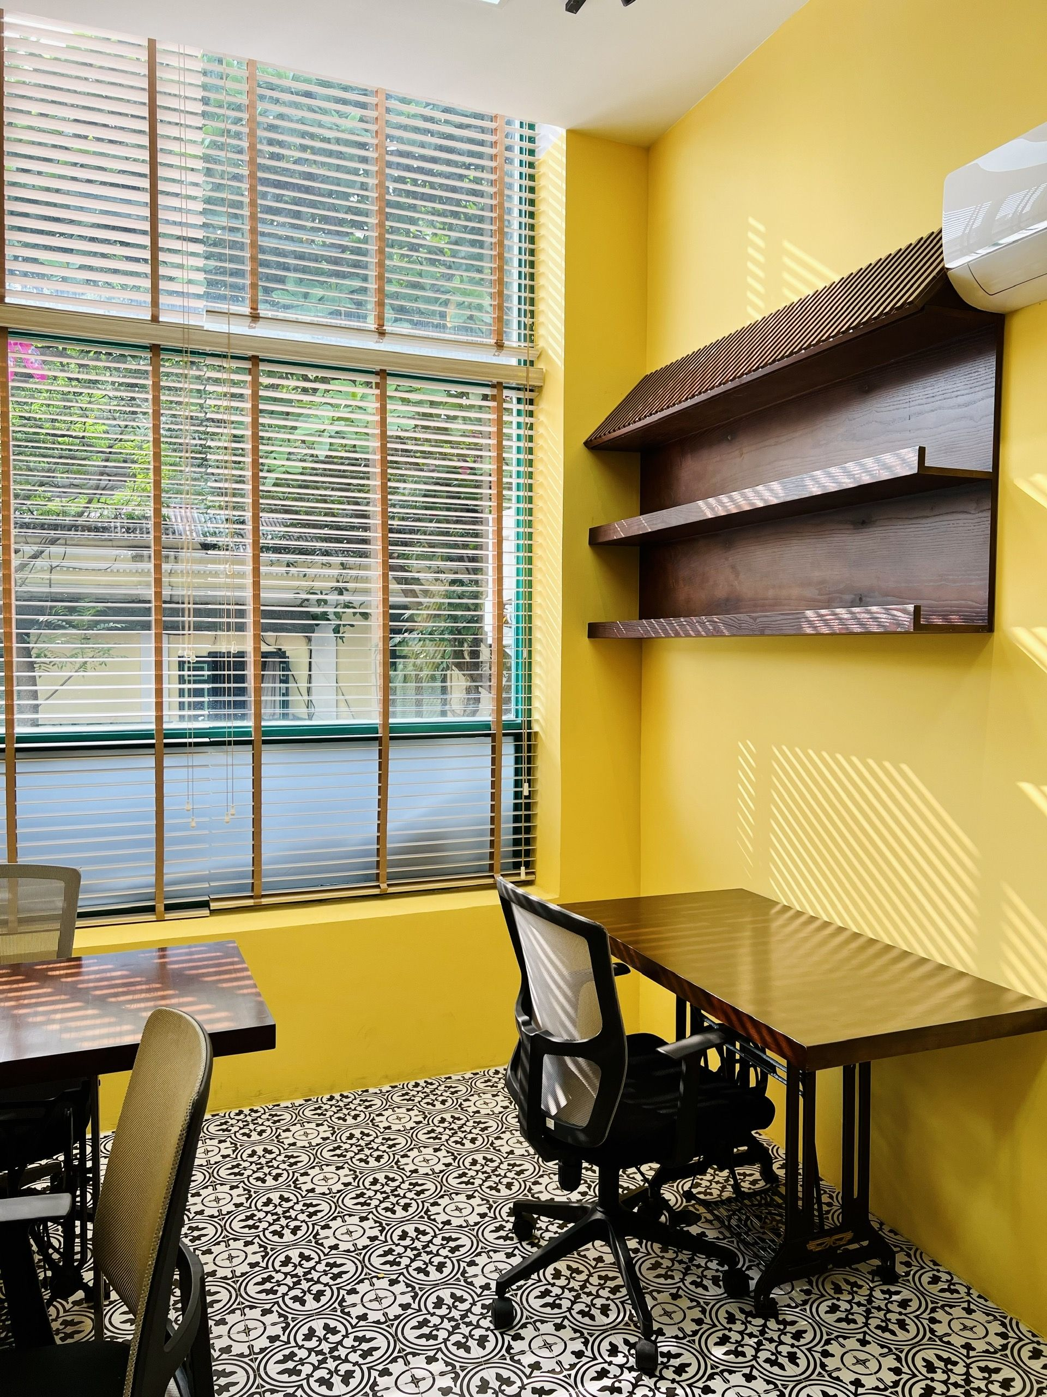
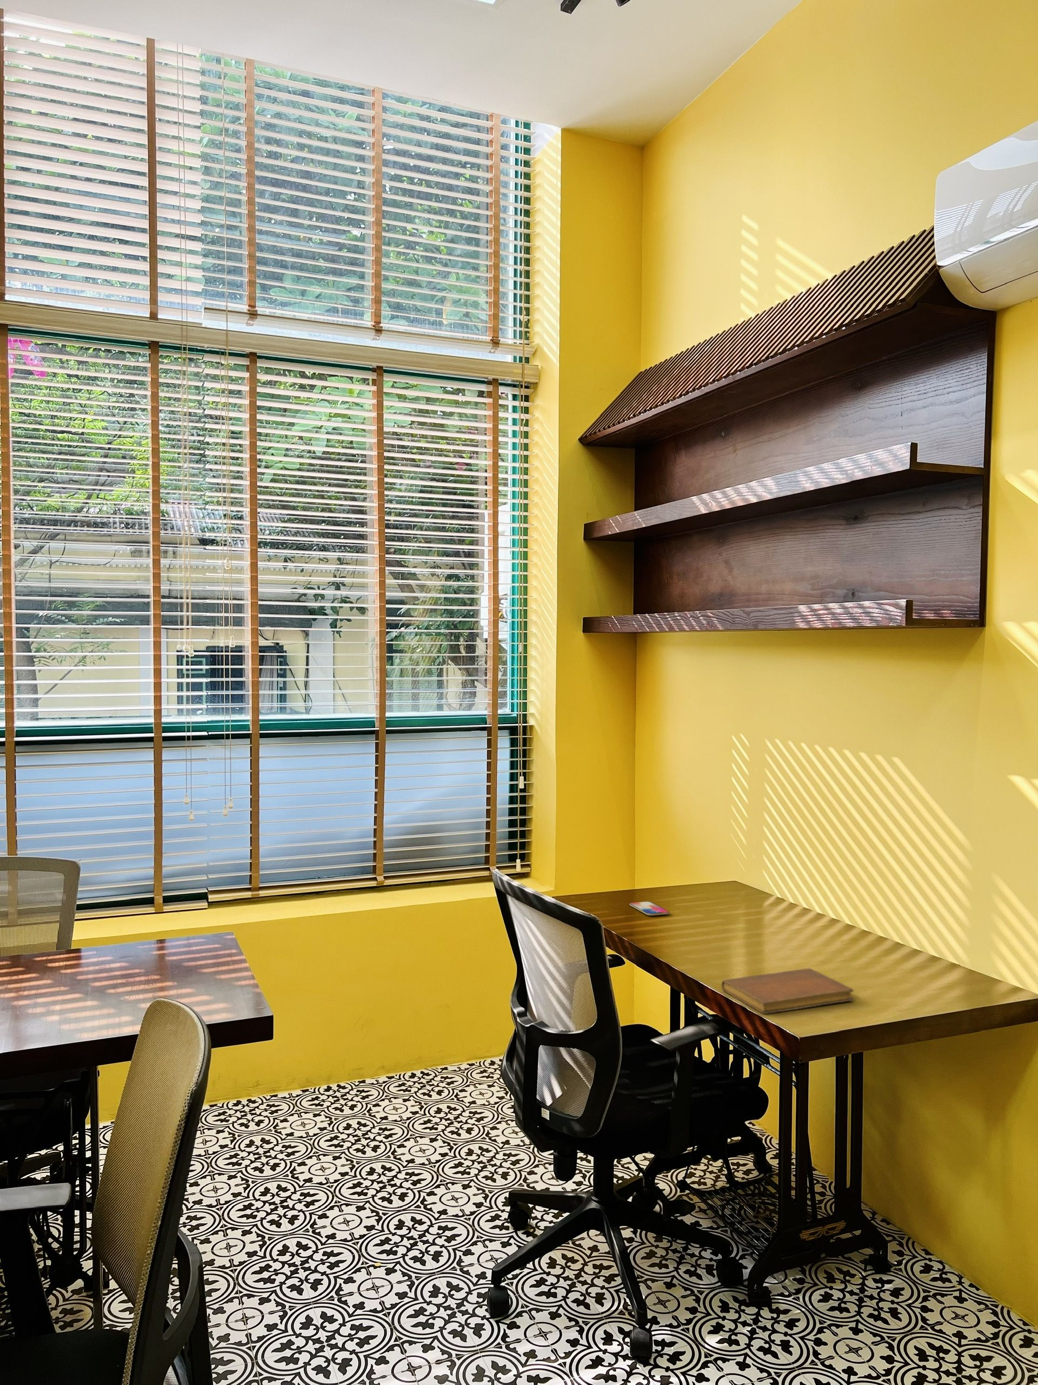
+ notebook (786, 989)
+ smartphone (649, 907)
